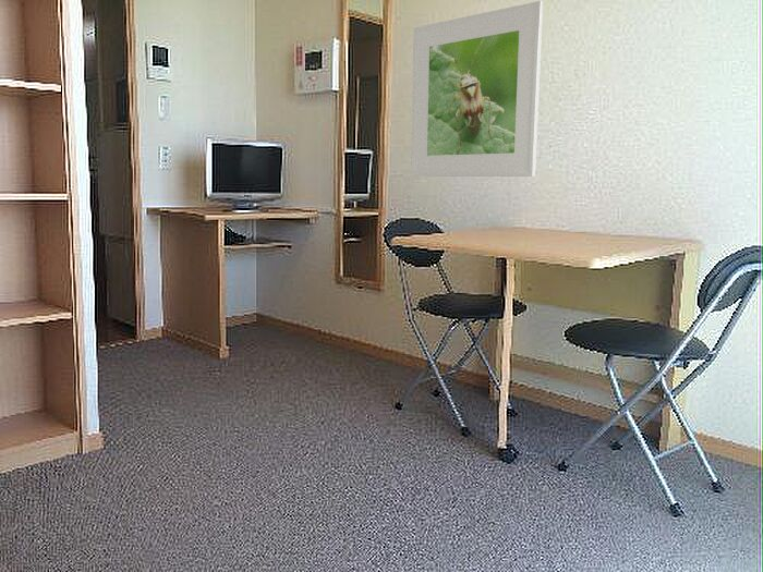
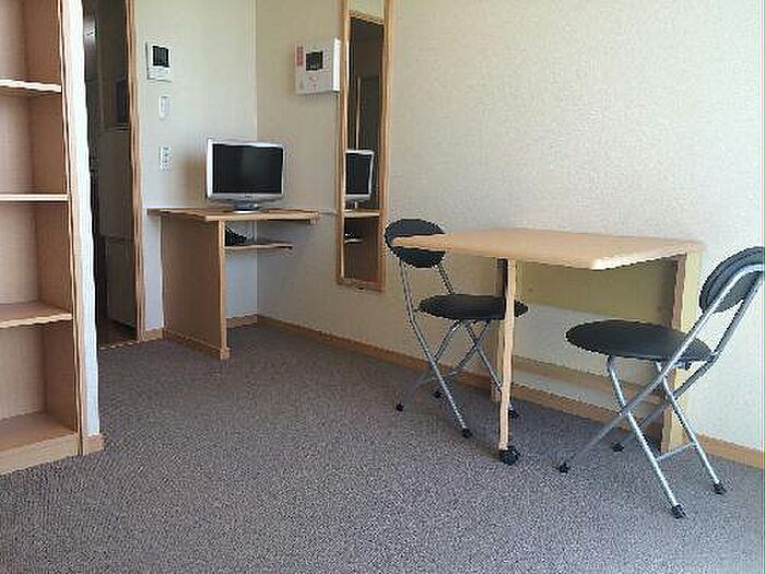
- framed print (470, 97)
